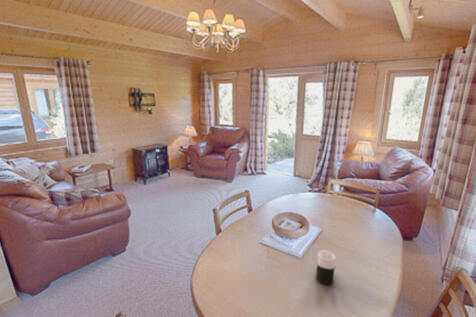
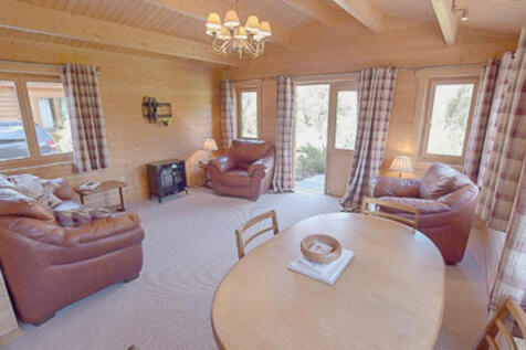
- cup (325, 264)
